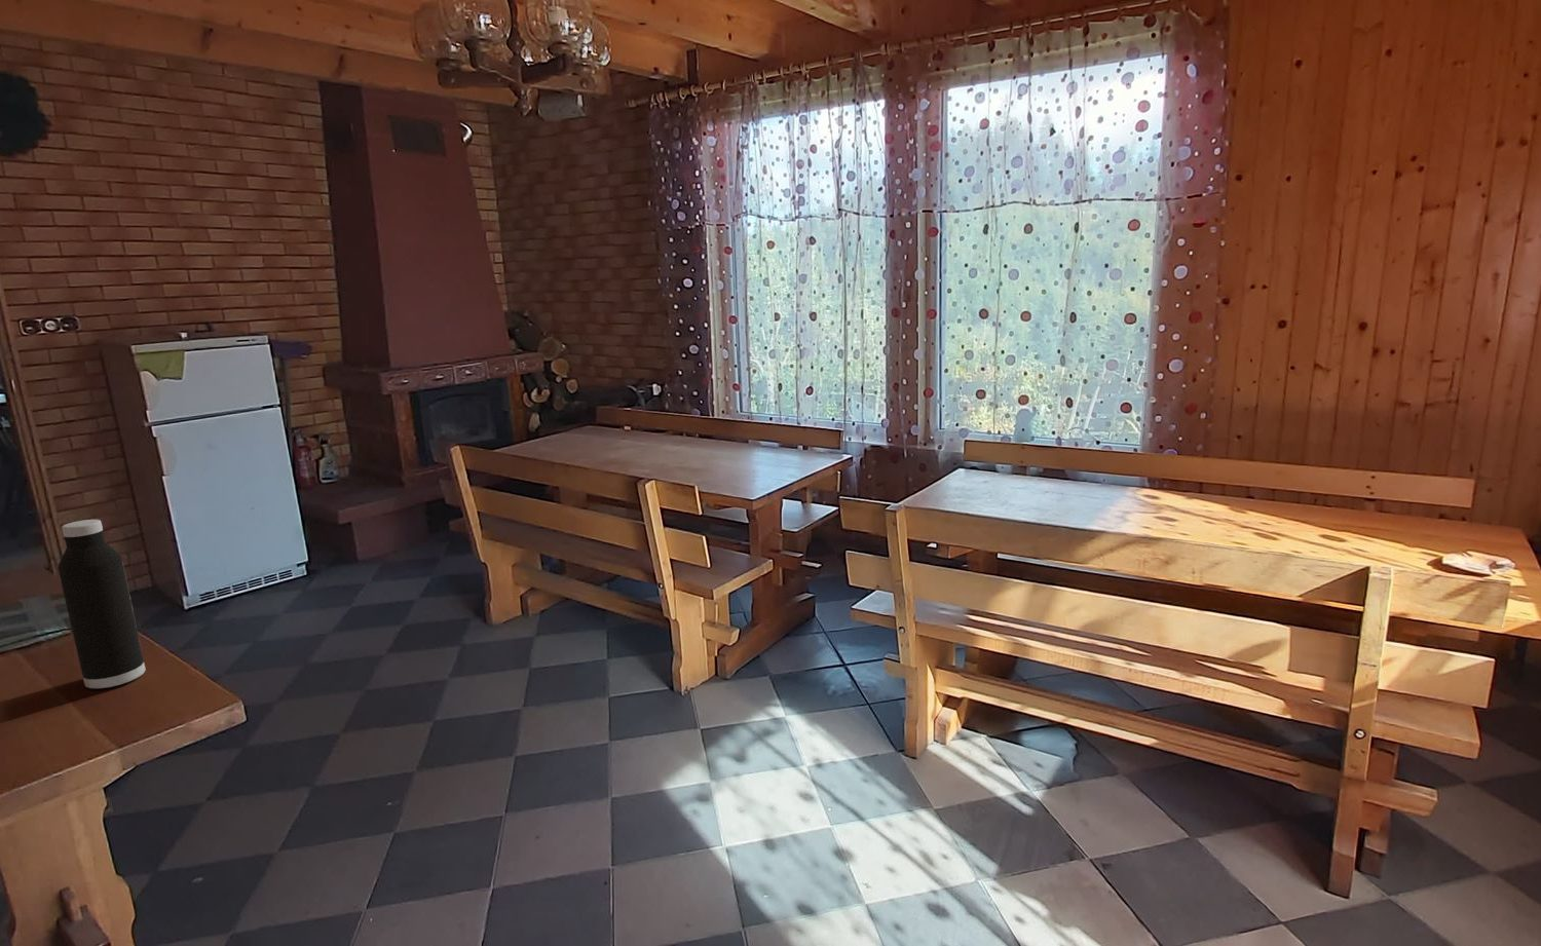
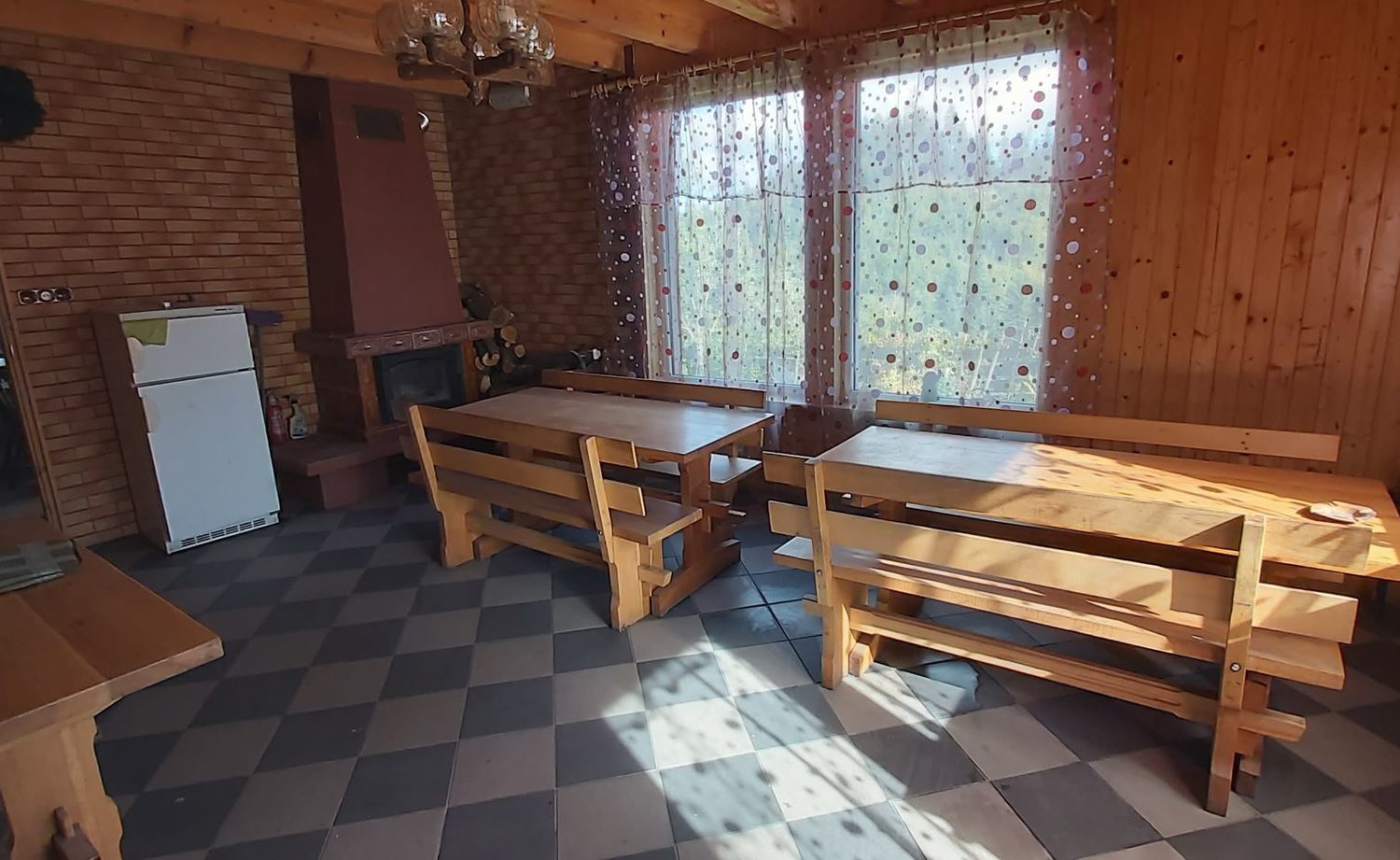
- water bottle (99, 602)
